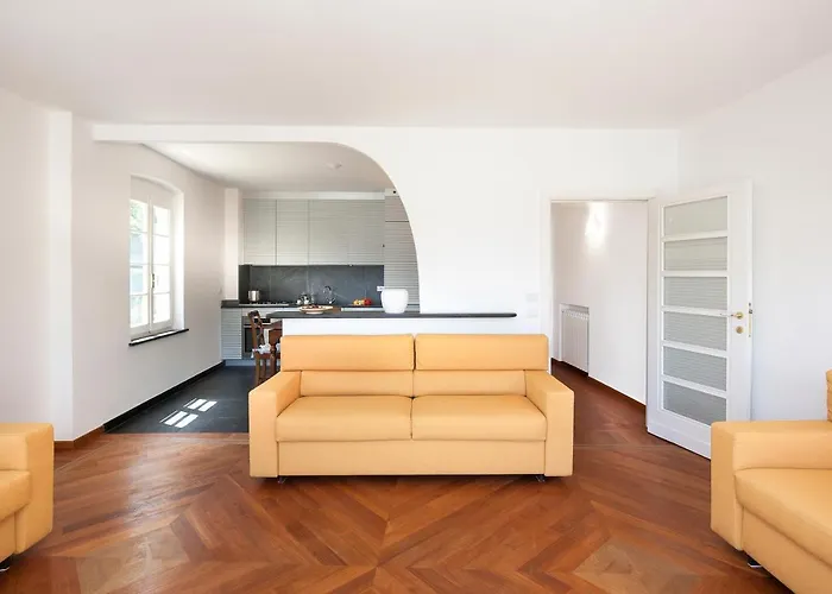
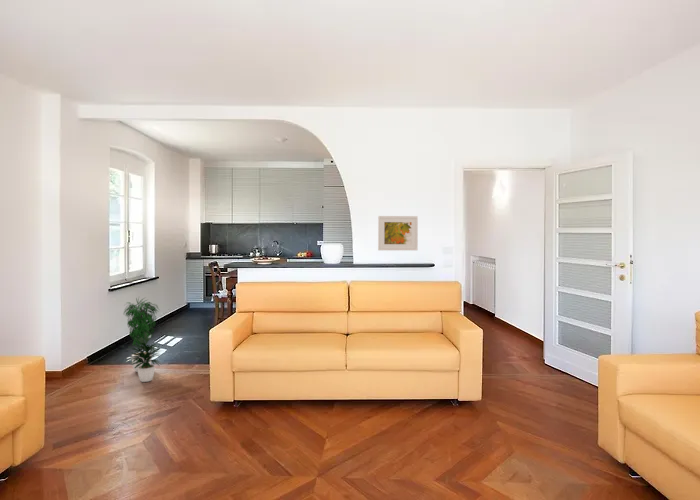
+ potted plant (142, 336)
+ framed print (397, 233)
